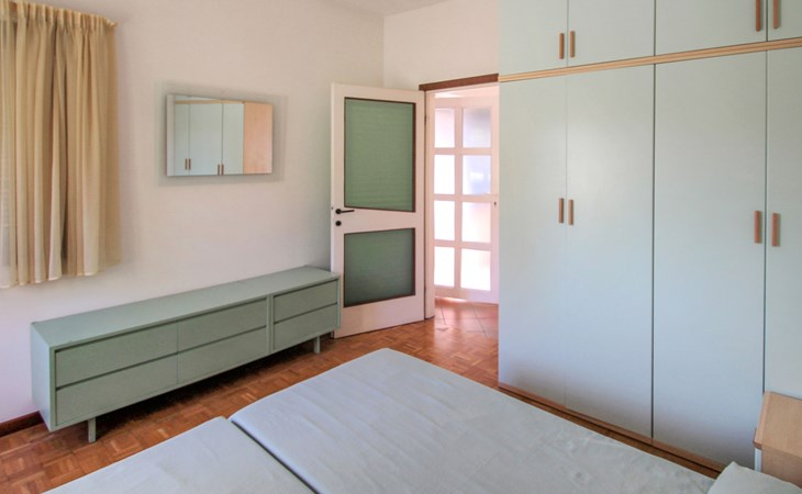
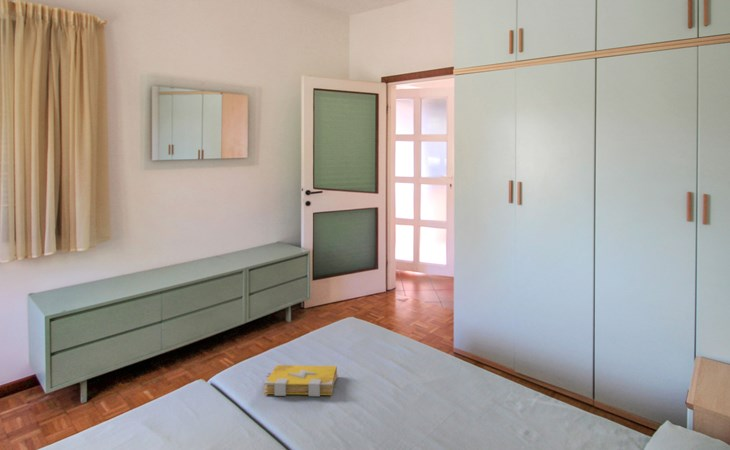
+ spell book (299, 378)
